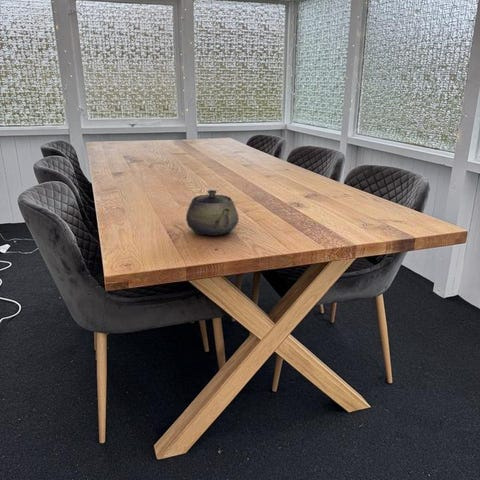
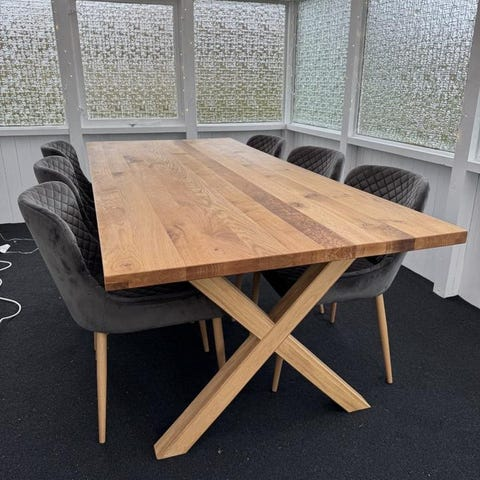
- teapot (213, 211)
